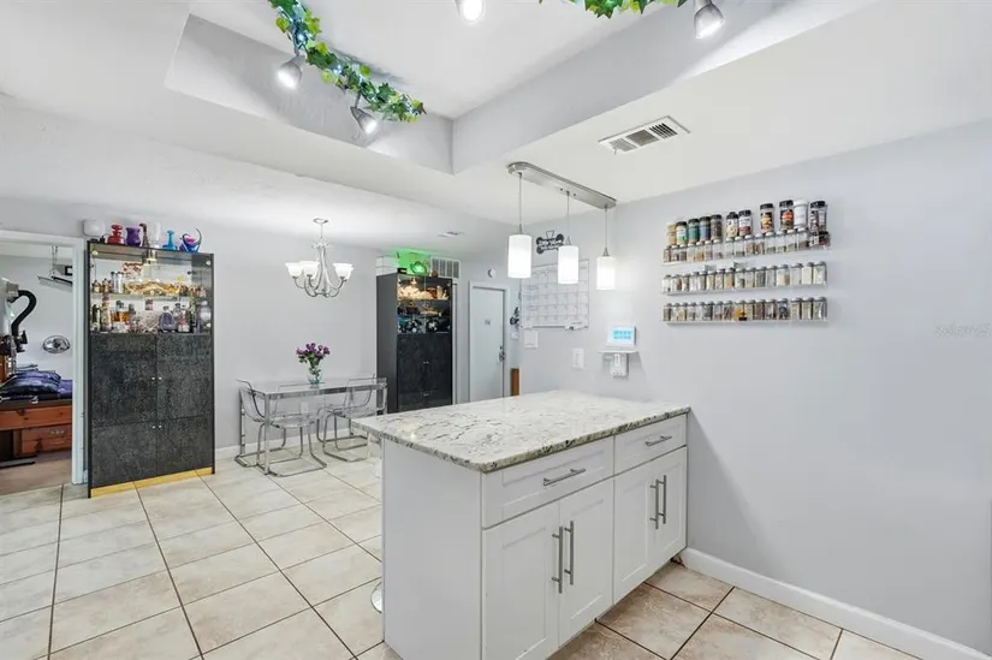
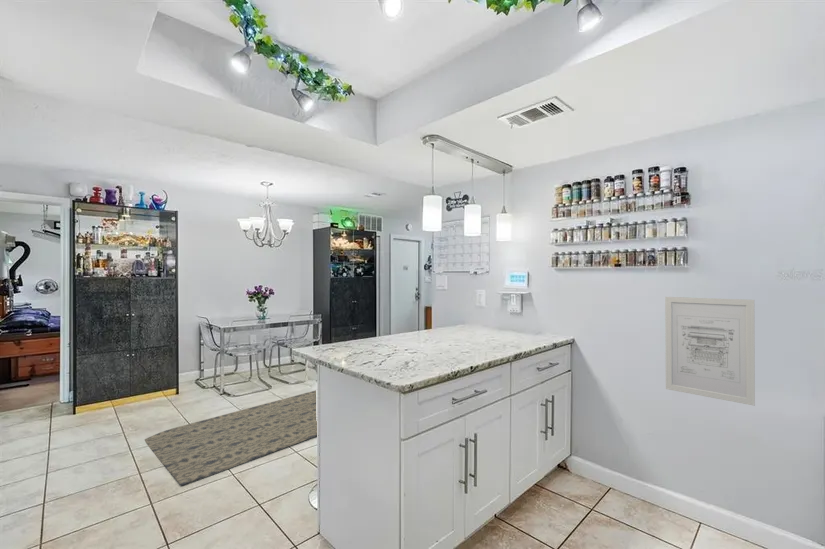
+ rug (269, 423)
+ wall art (707, 347)
